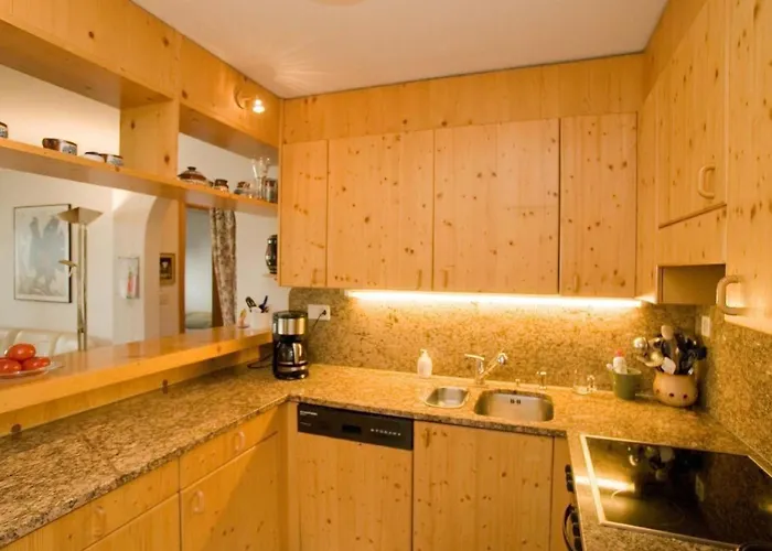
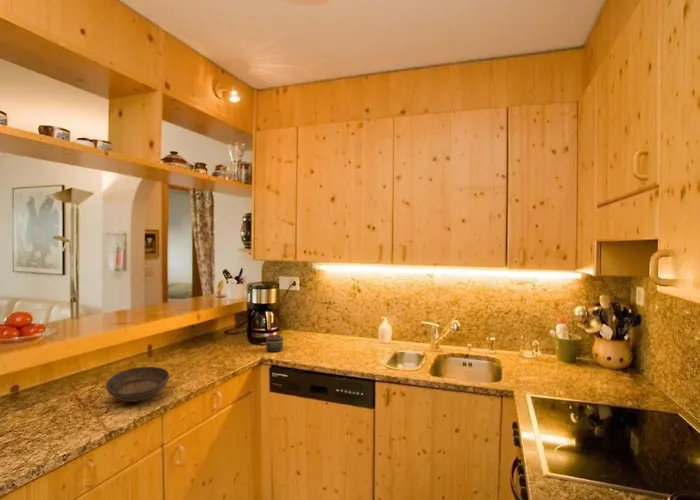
+ jar (274, 343)
+ bowl (138, 386)
